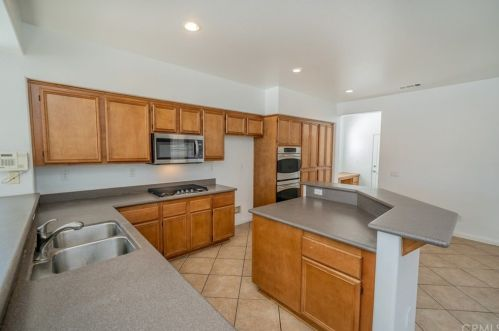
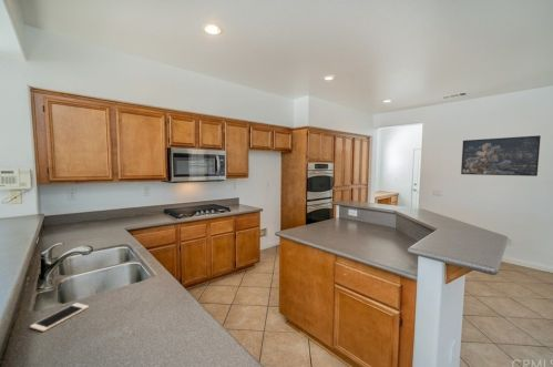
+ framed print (496, 156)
+ cell phone (61, 315)
